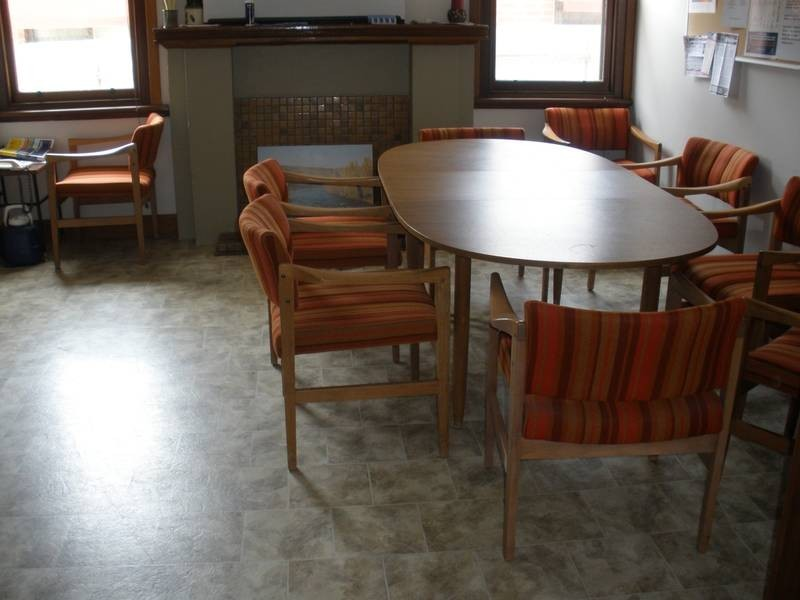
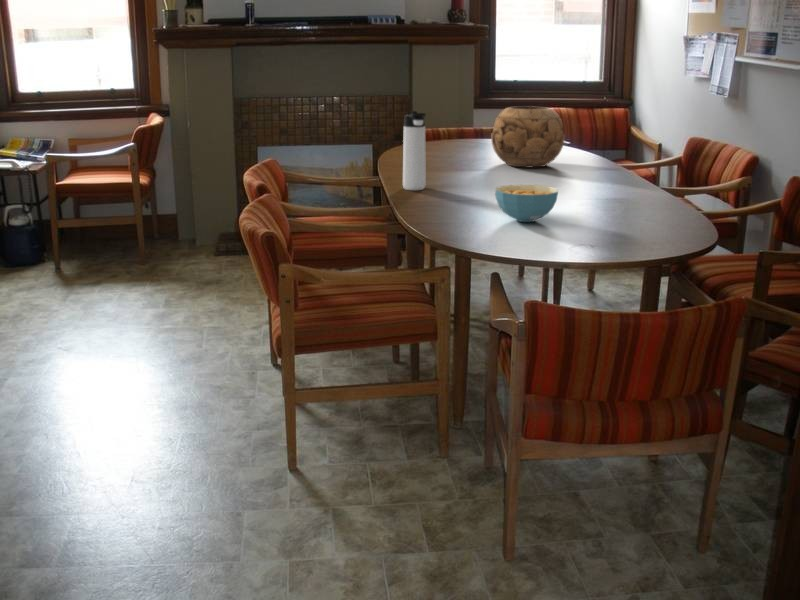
+ cereal bowl (526, 205)
+ thermos bottle (415, 151)
+ decorative bowl (527, 136)
